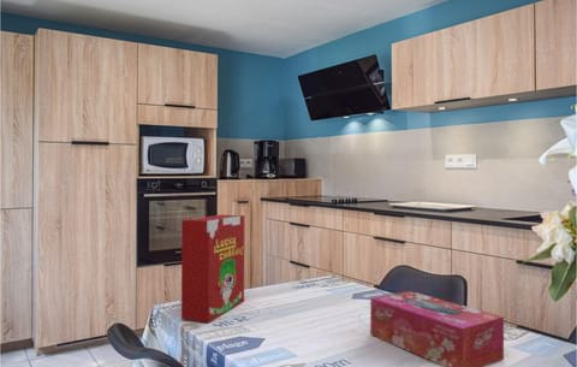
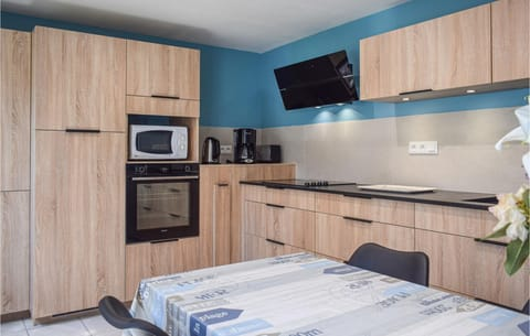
- cereal box (215, 264)
- tissue box (432, 326)
